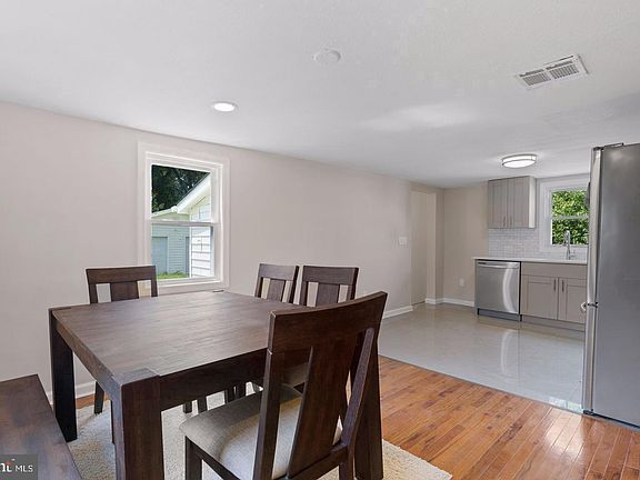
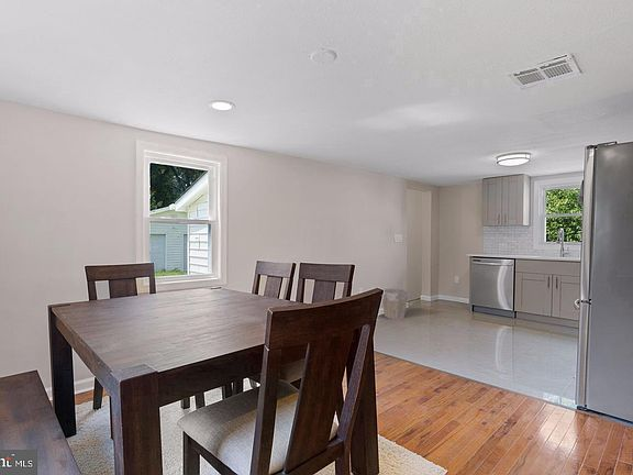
+ waste bin (395, 303)
